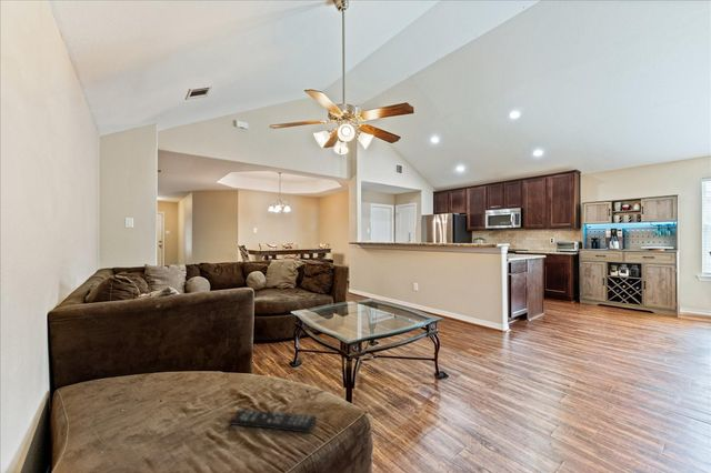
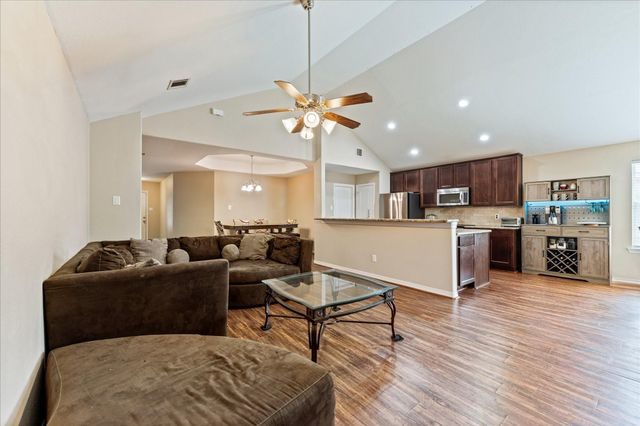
- remote control (272, 419)
